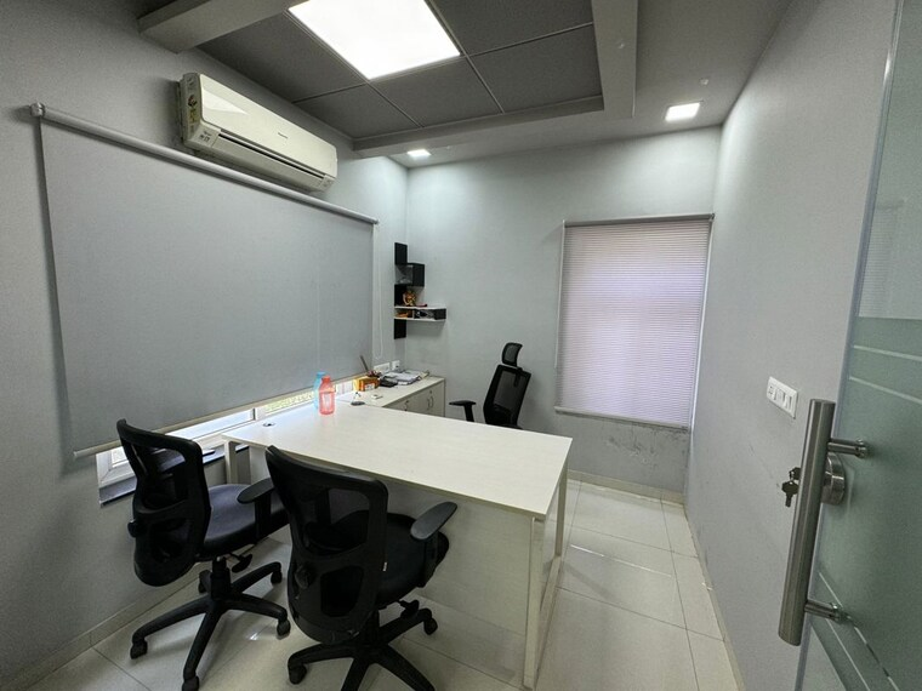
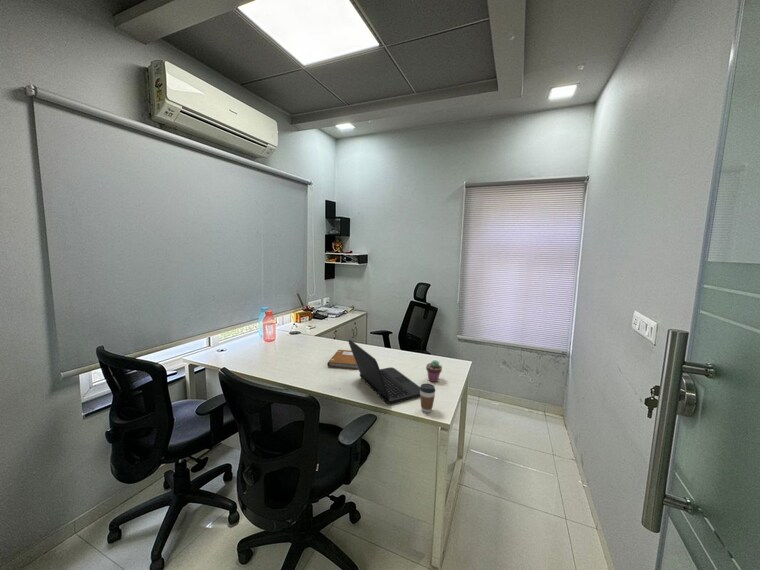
+ potted succulent (434, 370)
+ coffee cup (427, 398)
+ notebook (347, 358)
+ laptop (385, 368)
